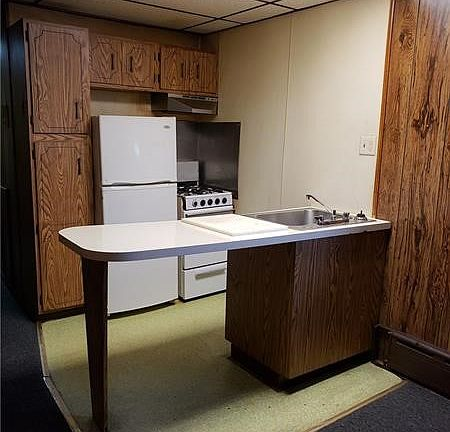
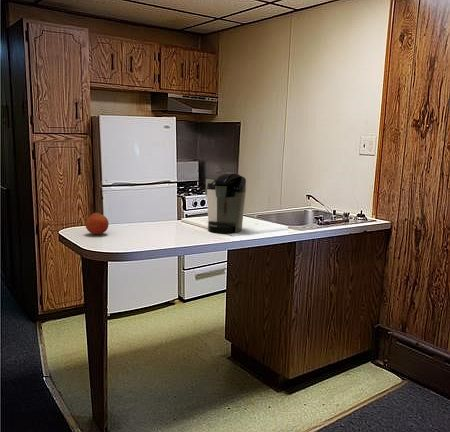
+ coffee maker (218, 200)
+ fruit (97, 223)
